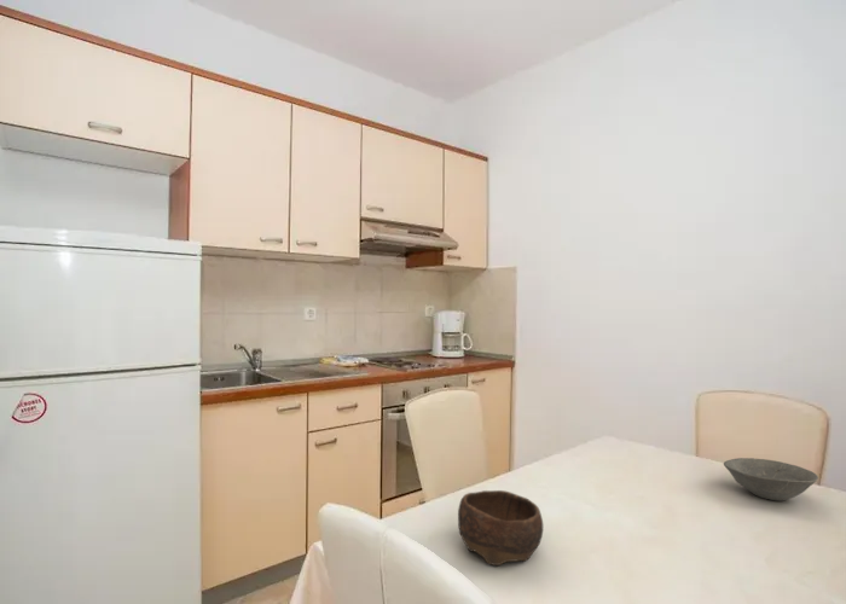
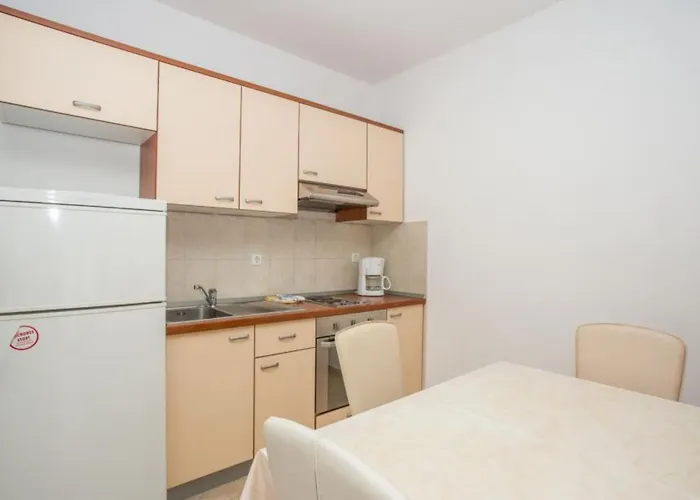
- bowl (499, 523)
- bowl (767, 481)
